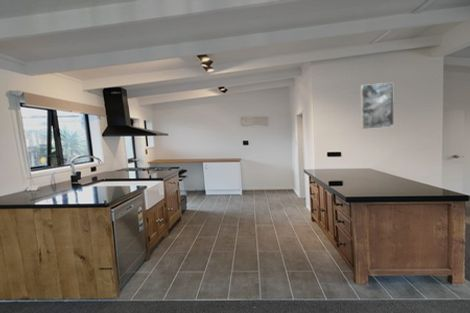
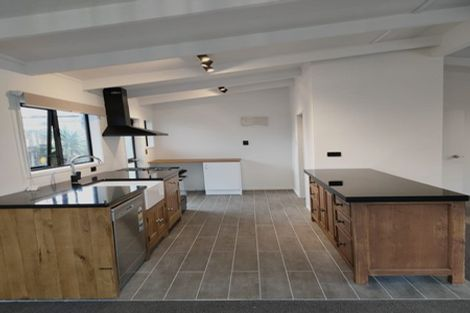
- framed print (377, 106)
